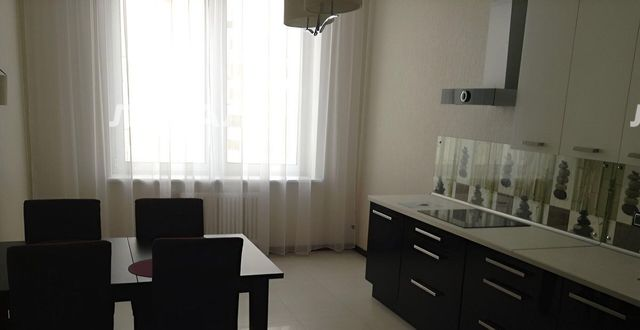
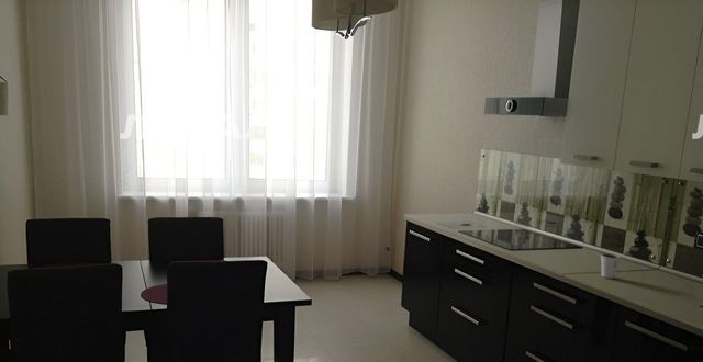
+ dixie cup (609, 265)
